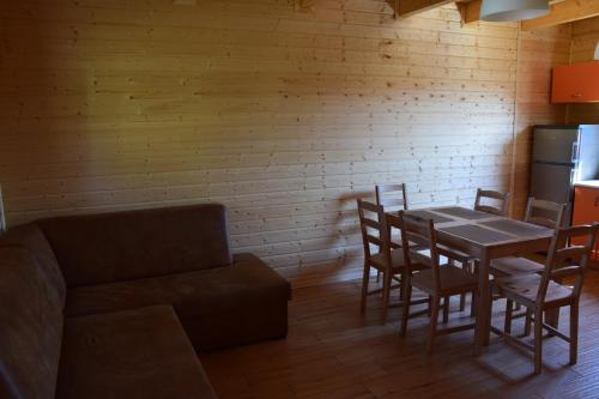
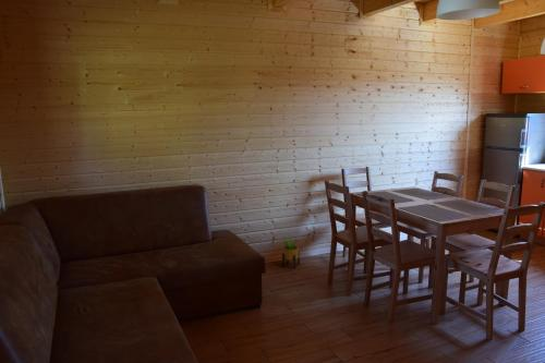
+ potted plant (290, 250)
